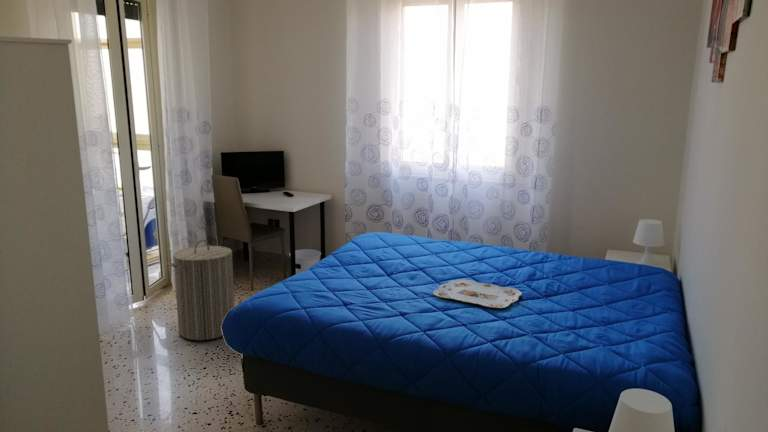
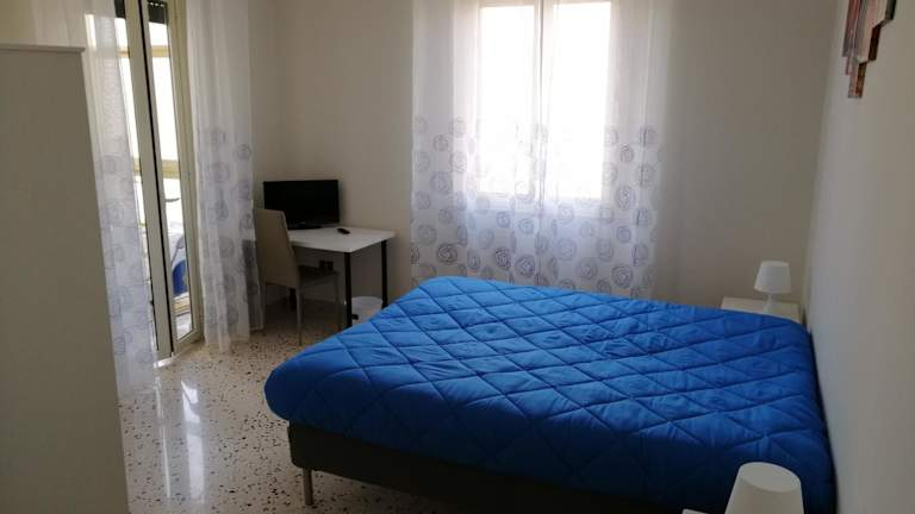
- serving tray (477, 293)
- laundry hamper (205, 285)
